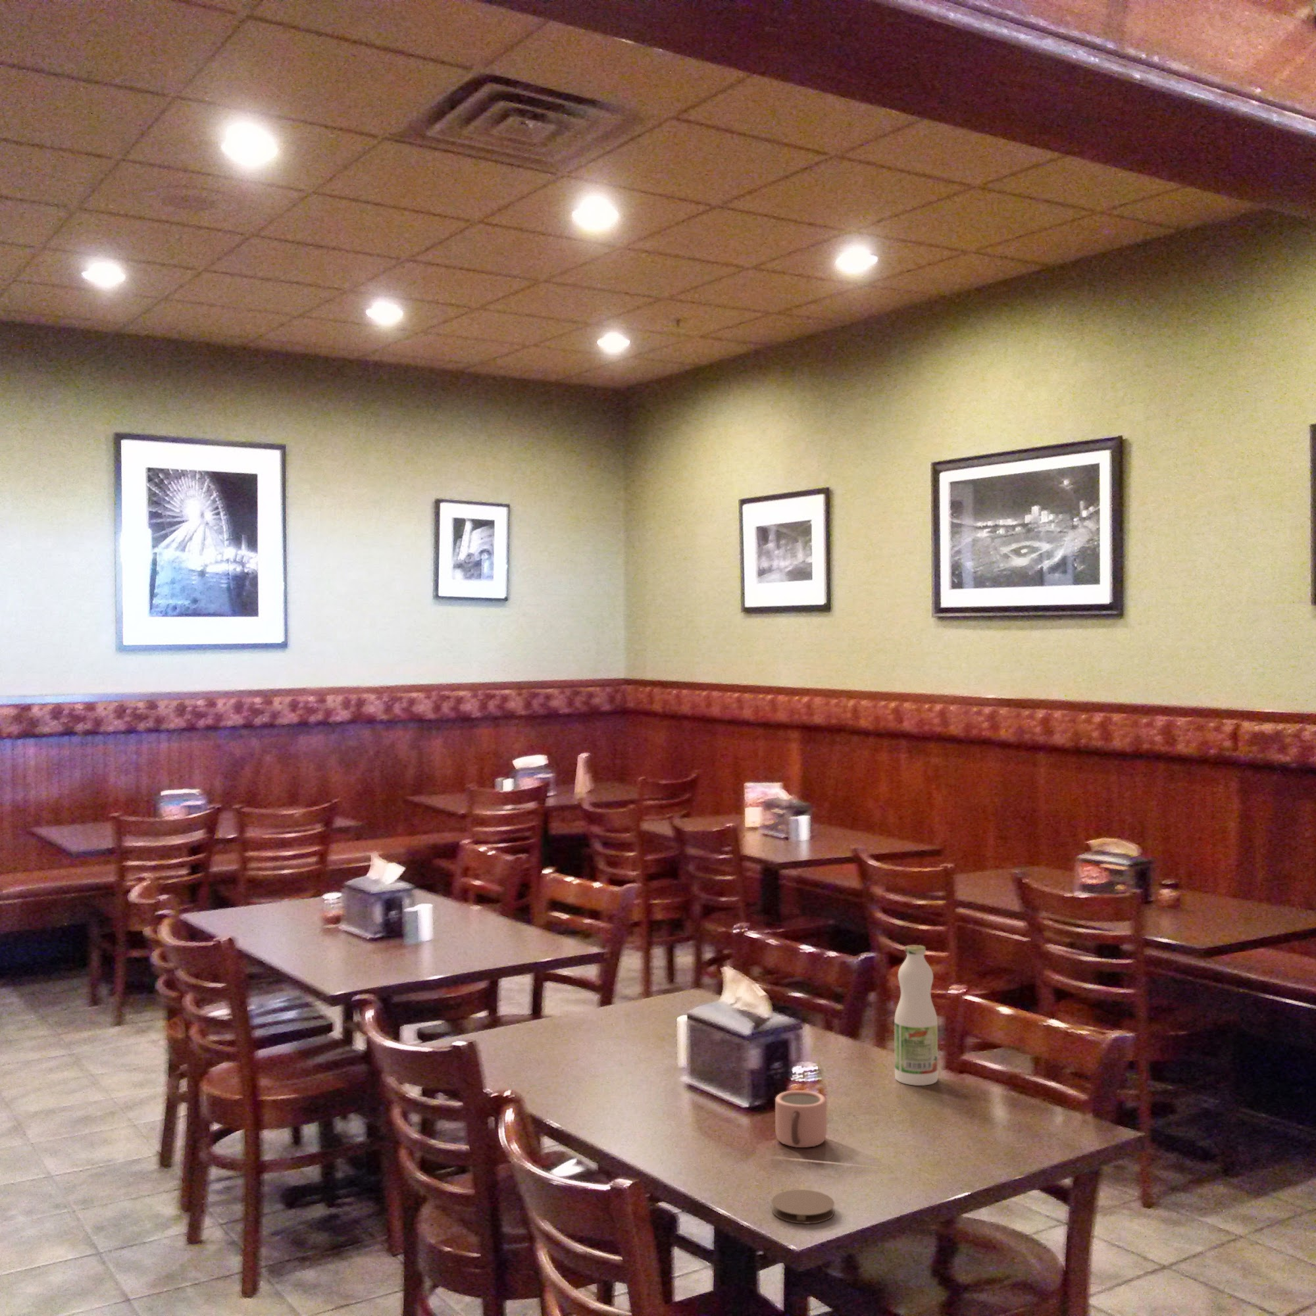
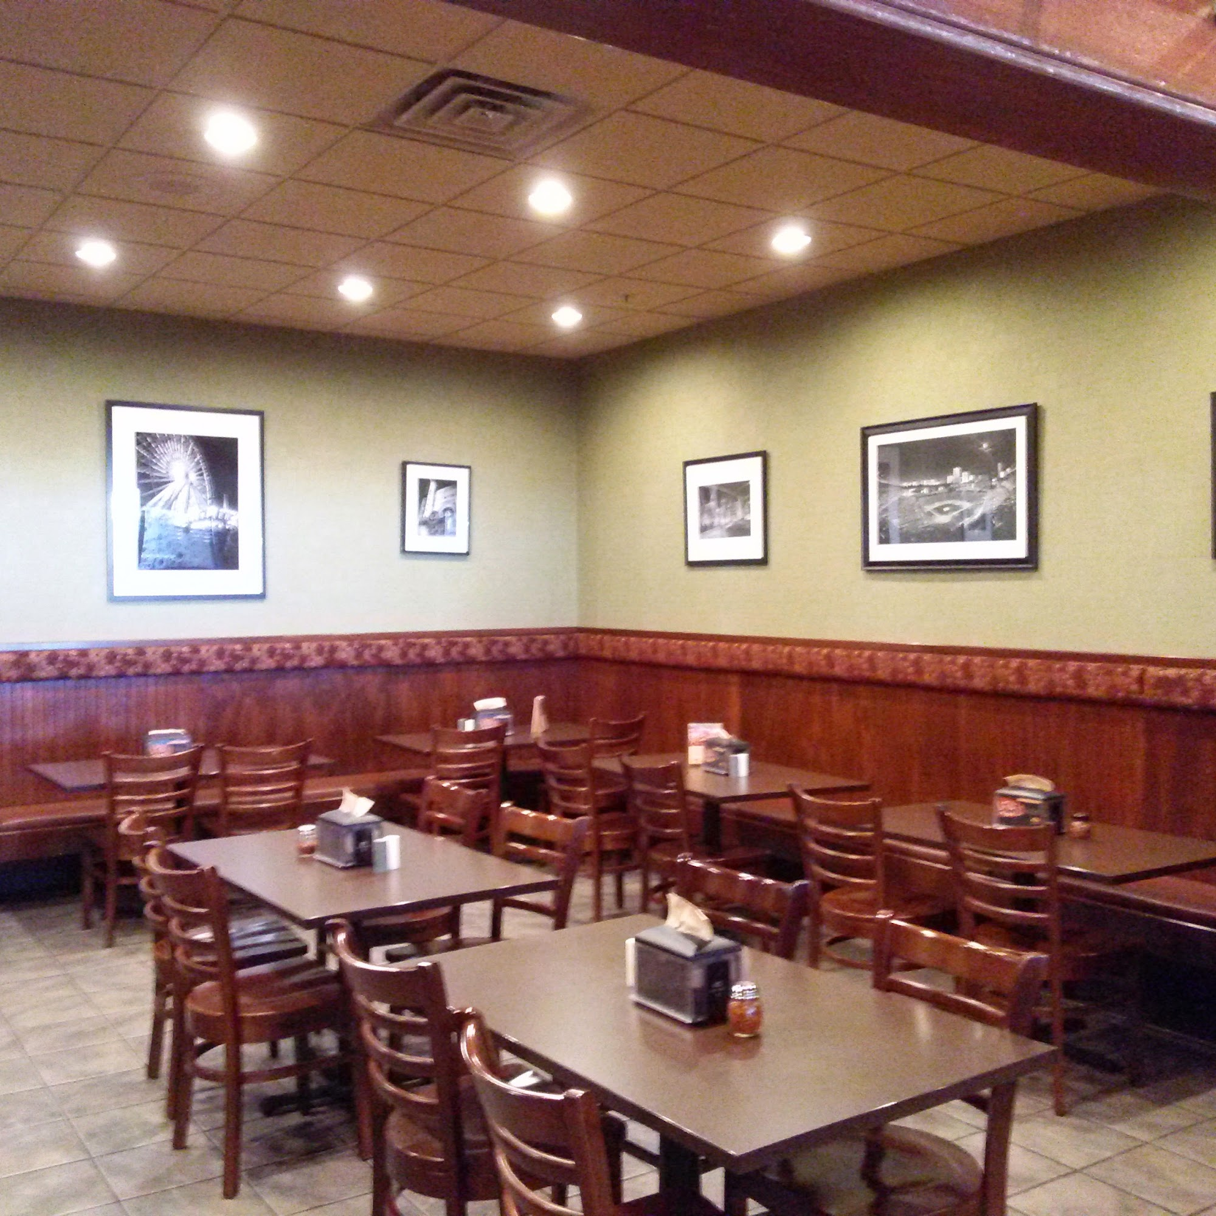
- coaster (803, 1206)
- juice bottle (915, 1012)
- mug (799, 1121)
